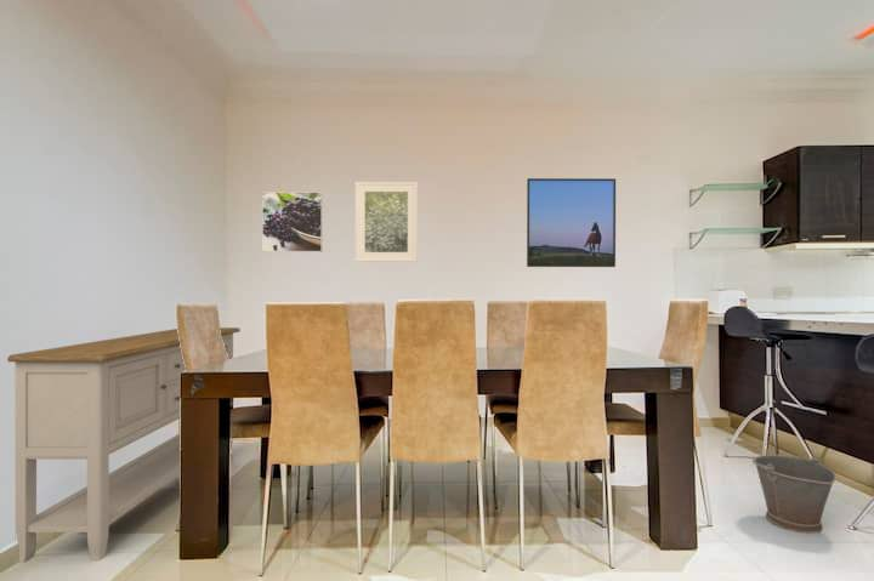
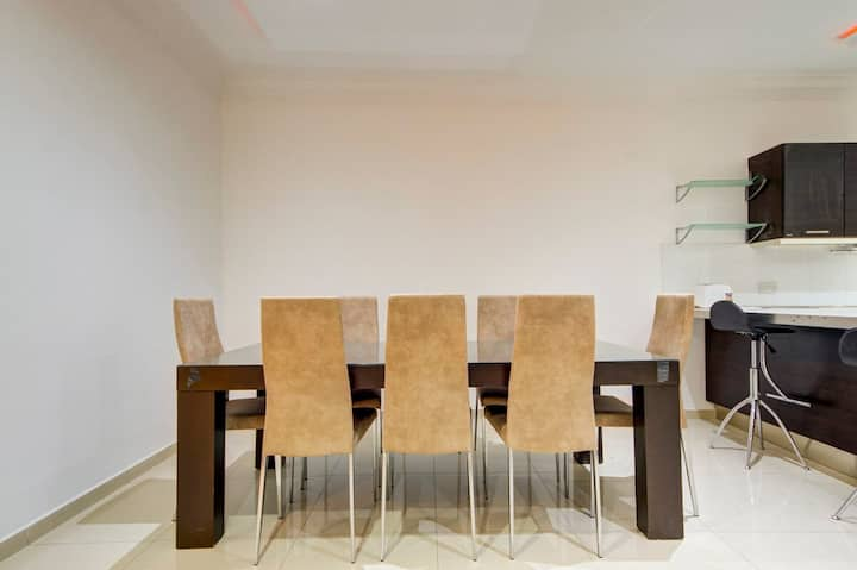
- bucket (794, 491)
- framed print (291, 222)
- sideboard (154, 418)
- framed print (386, 222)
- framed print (571, 222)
